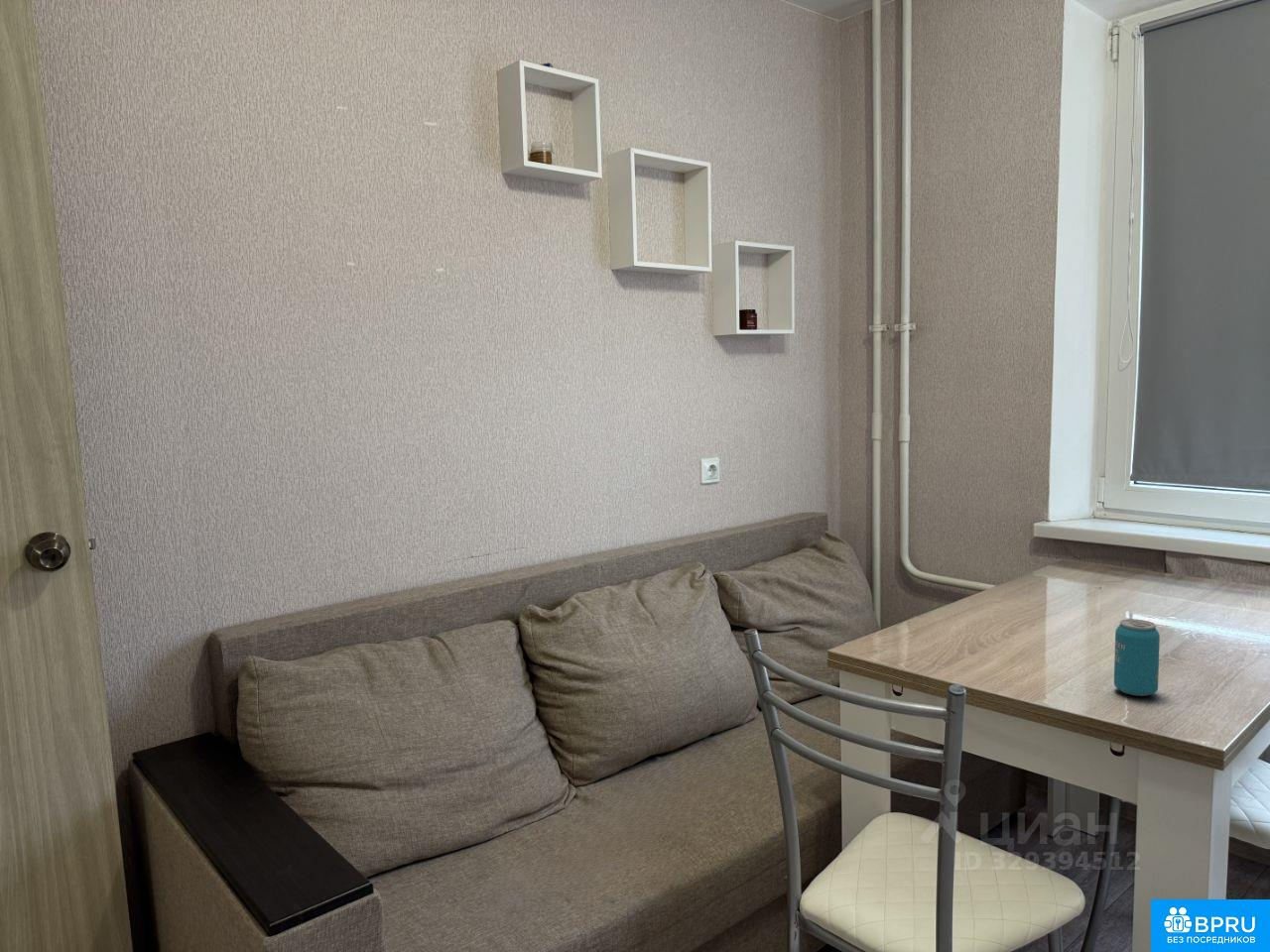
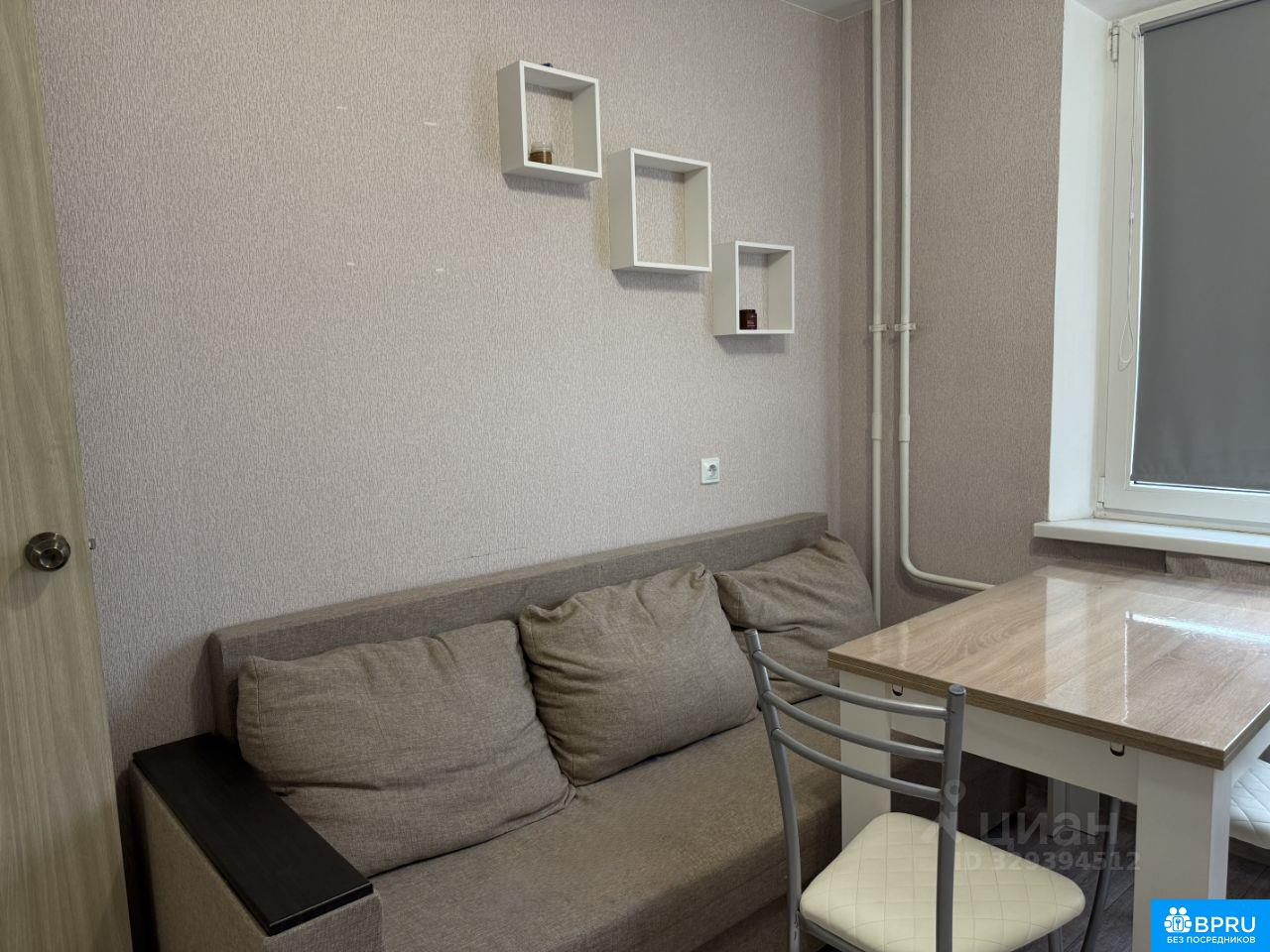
- beverage can (1136, 657)
